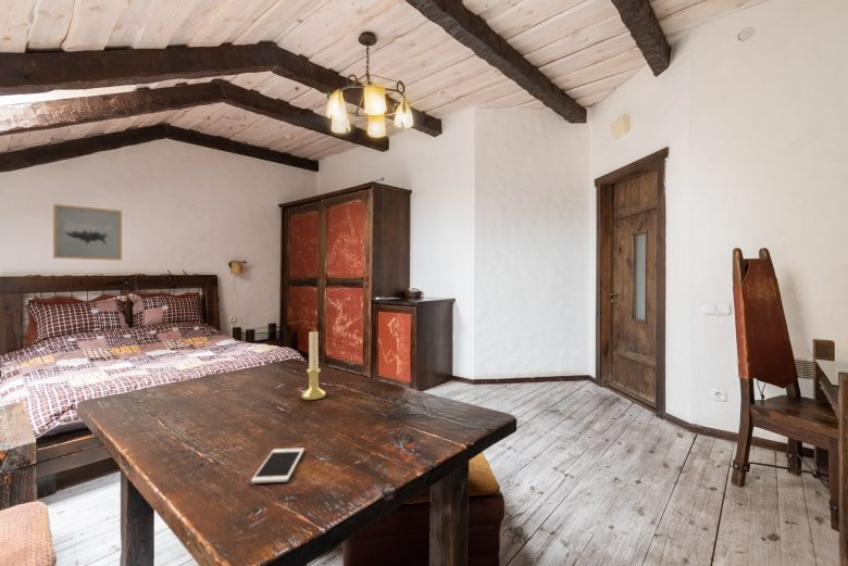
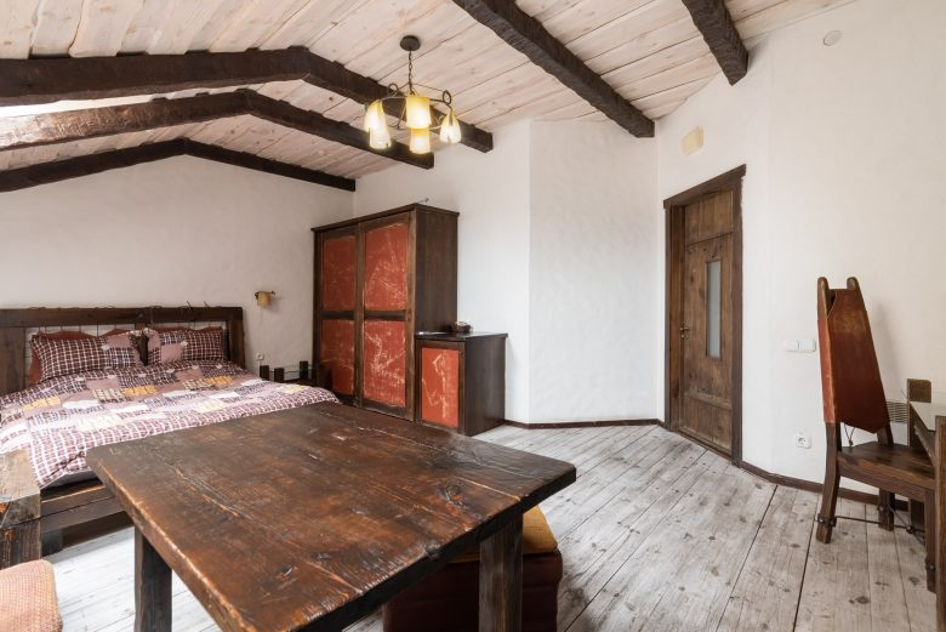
- candle holder (313, 363)
- cell phone (279, 464)
- wall art (88, 232)
